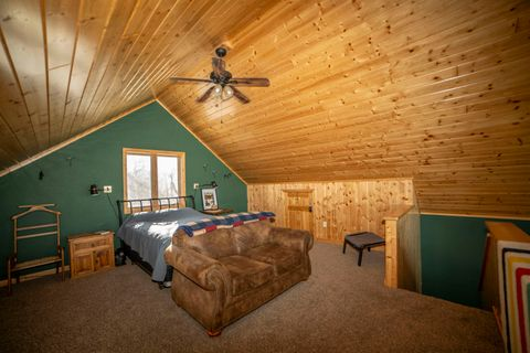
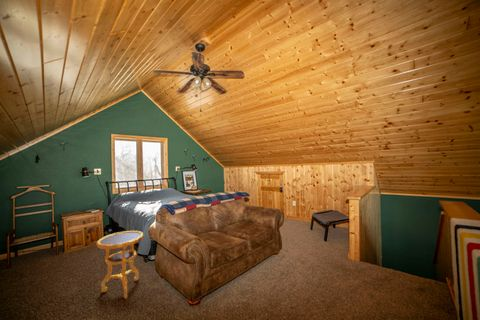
+ side table (121, 263)
